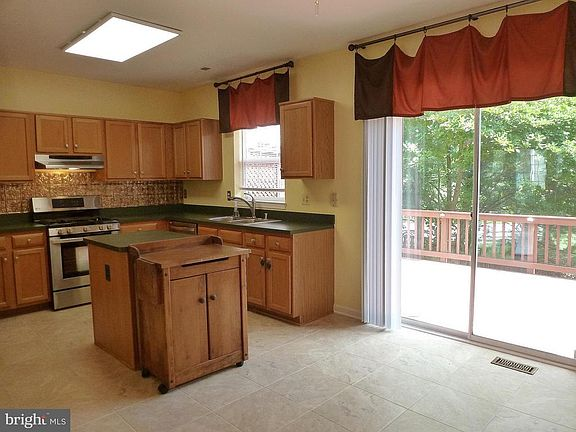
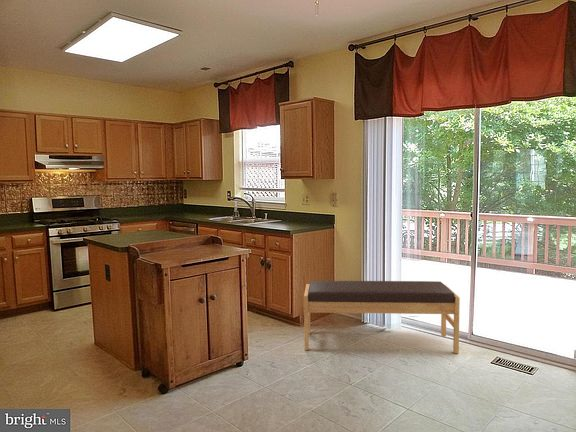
+ bench (377, 312)
